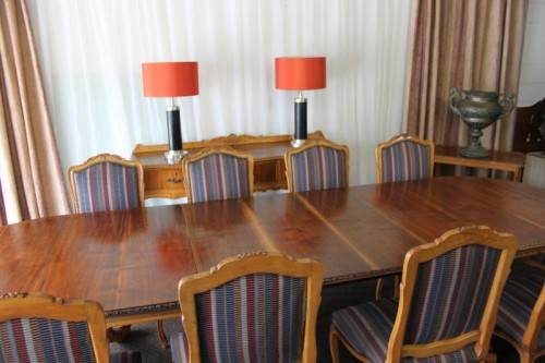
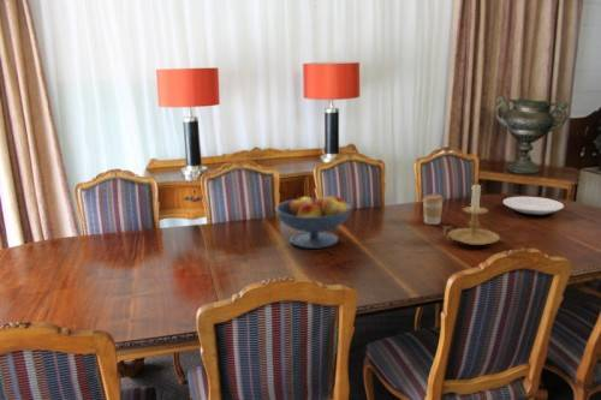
+ candle holder (475, 211)
+ coffee cup (432, 208)
+ plate (531, 207)
+ fruit bowl (314, 217)
